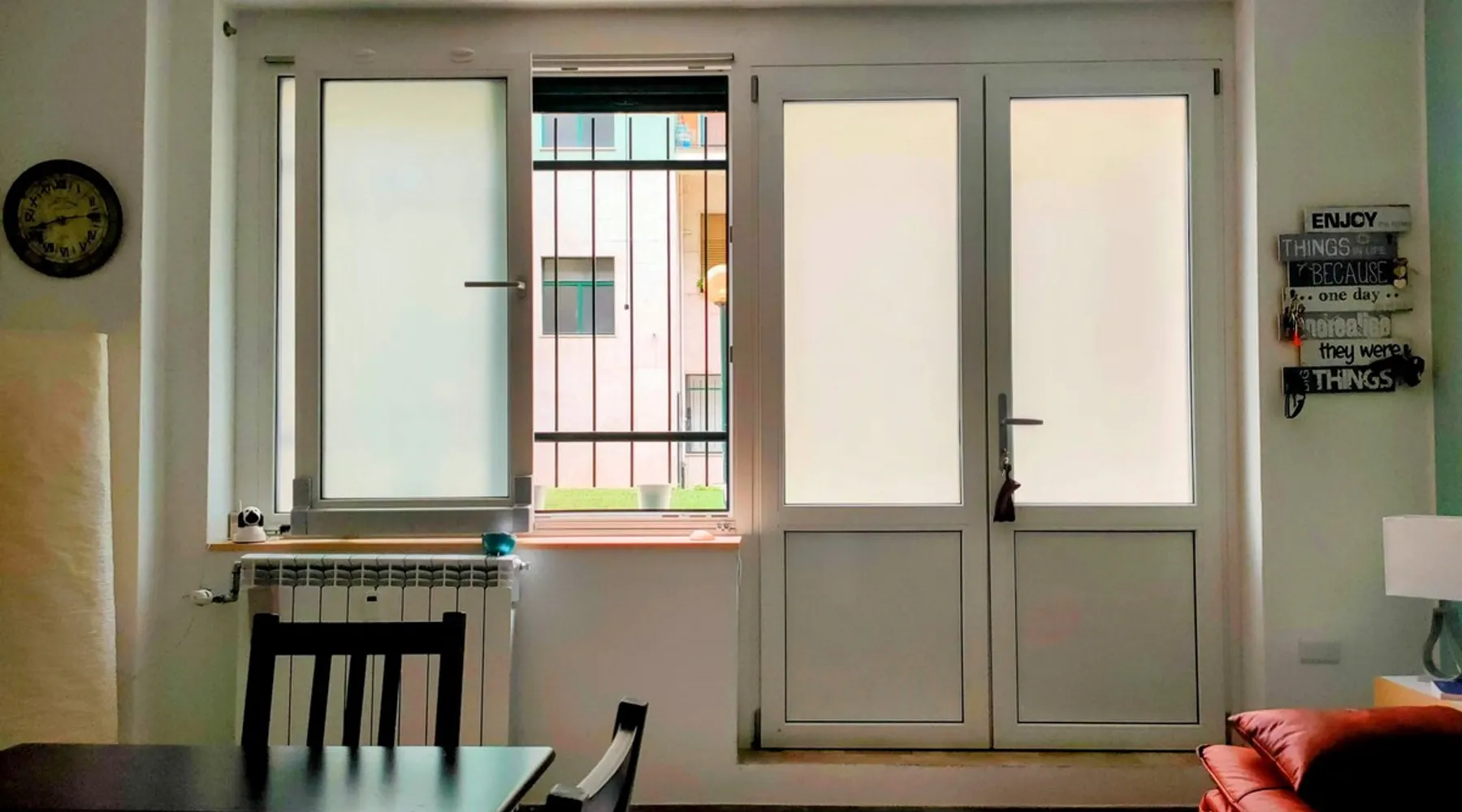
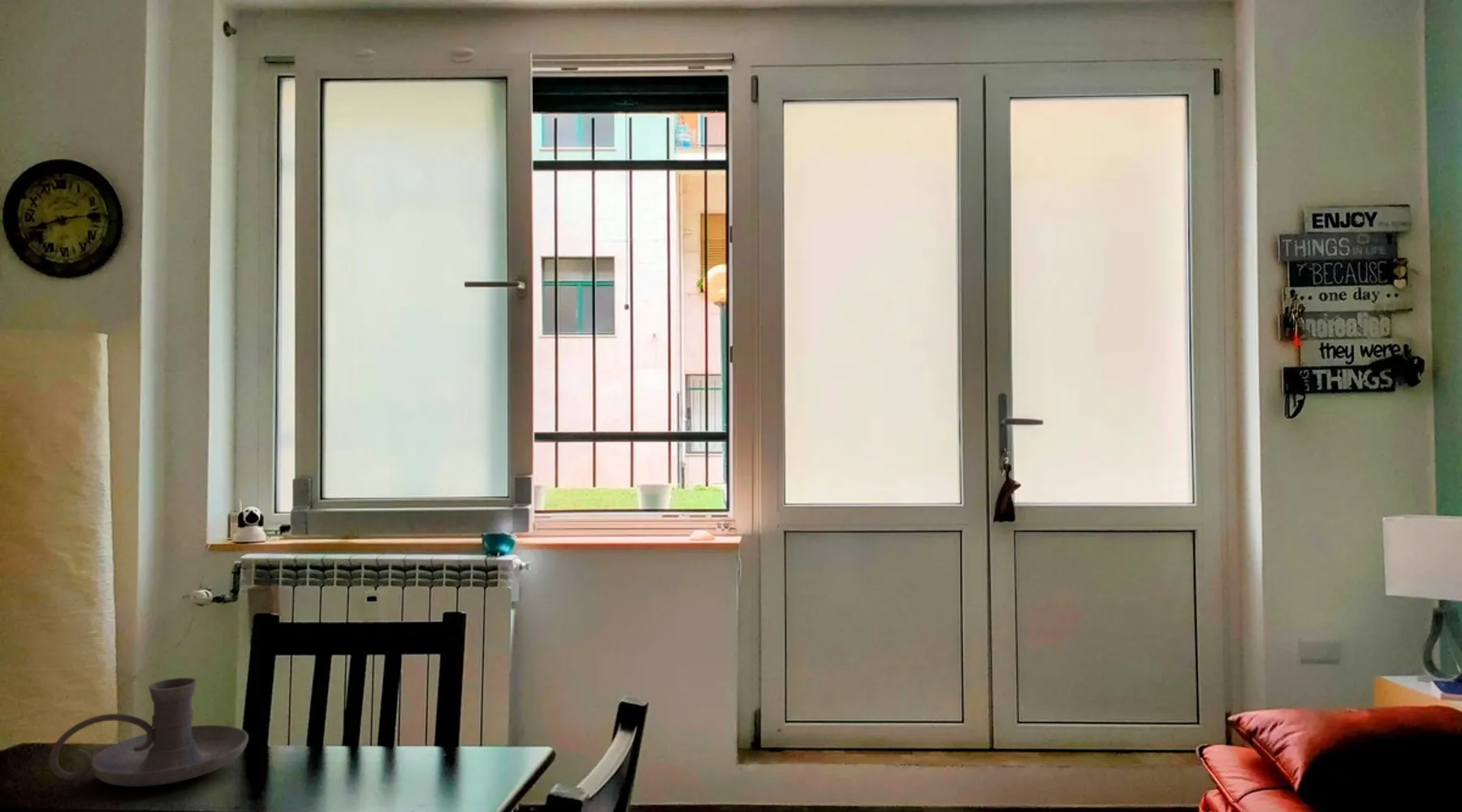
+ candle holder (154, 731)
